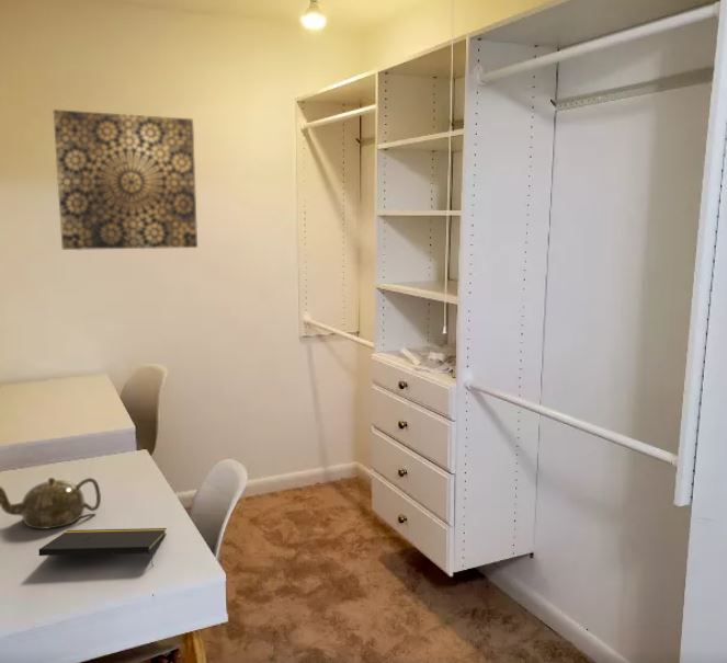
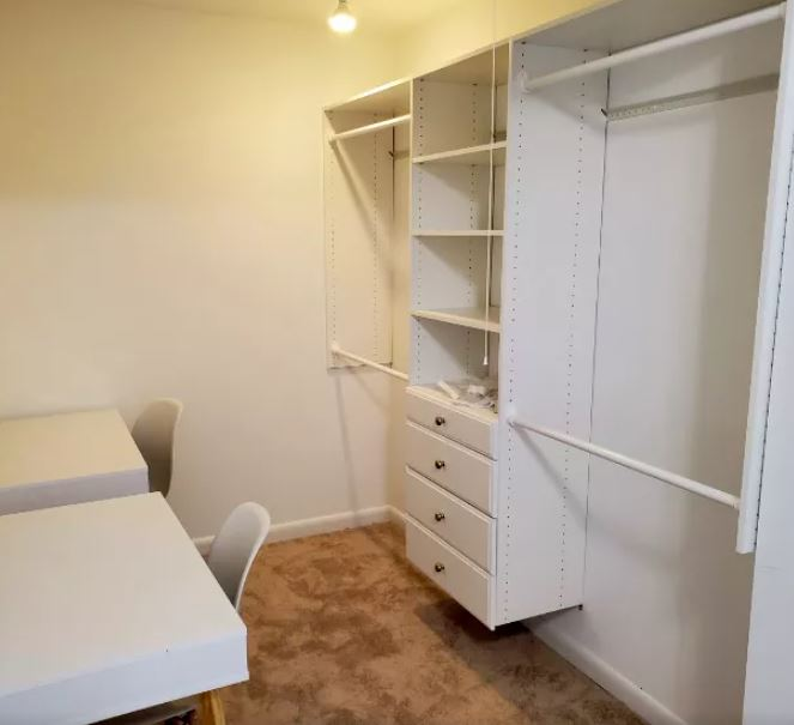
- wall art (128, 182)
- teapot (47, 498)
- notepad (105, 540)
